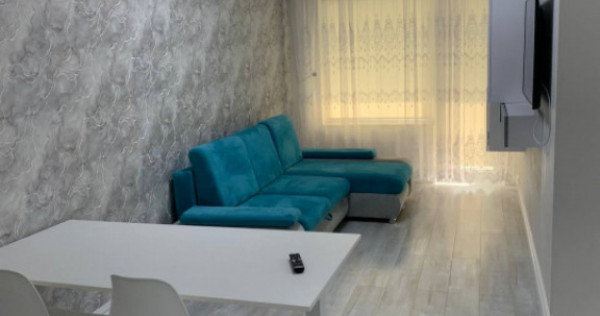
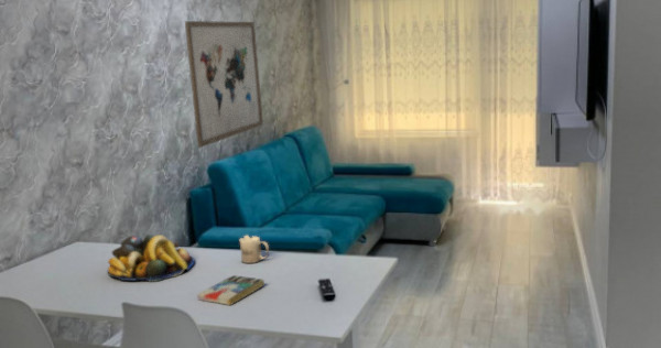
+ fruit bowl (150, 252)
+ mug (253, 249)
+ book (231, 289)
+ wall art (228, 79)
